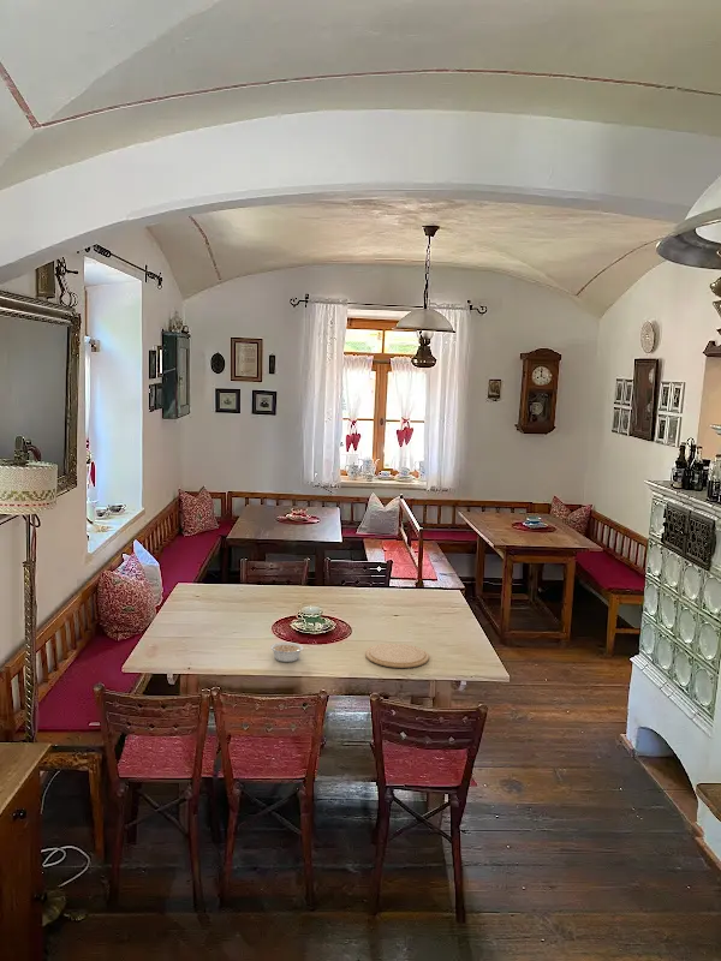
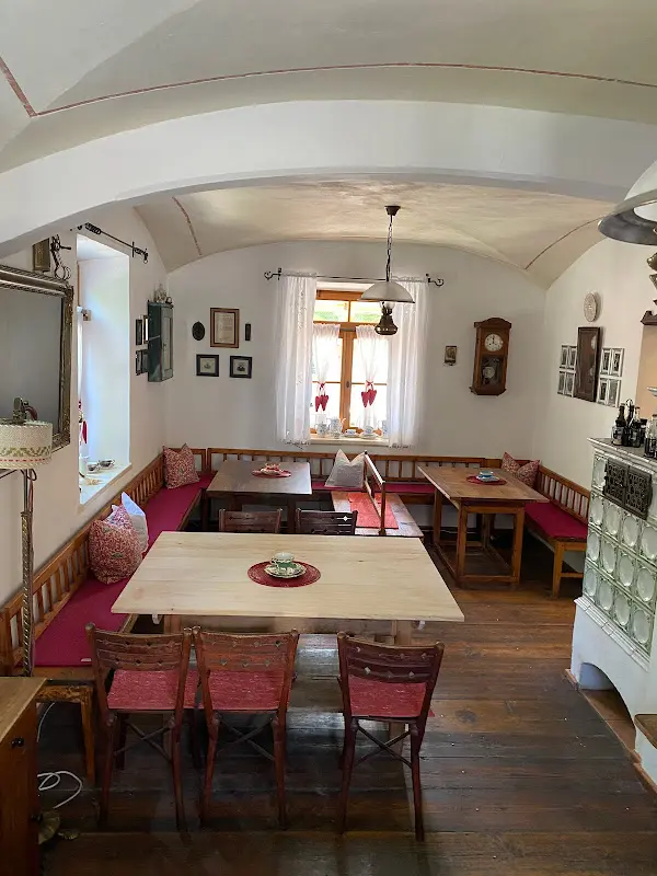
- legume (287, 651)
- plate (397, 653)
